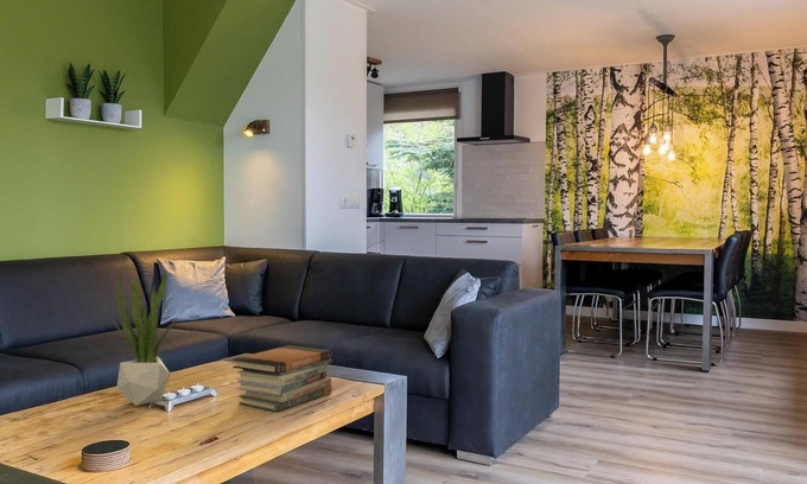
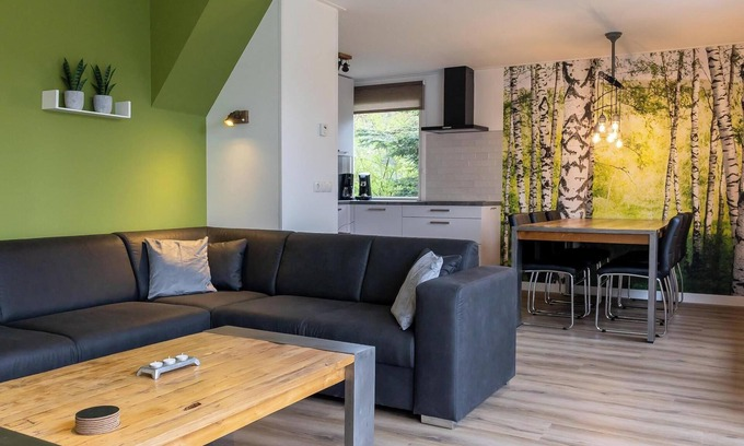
- potted plant (141, 337)
- book stack (284, 376)
